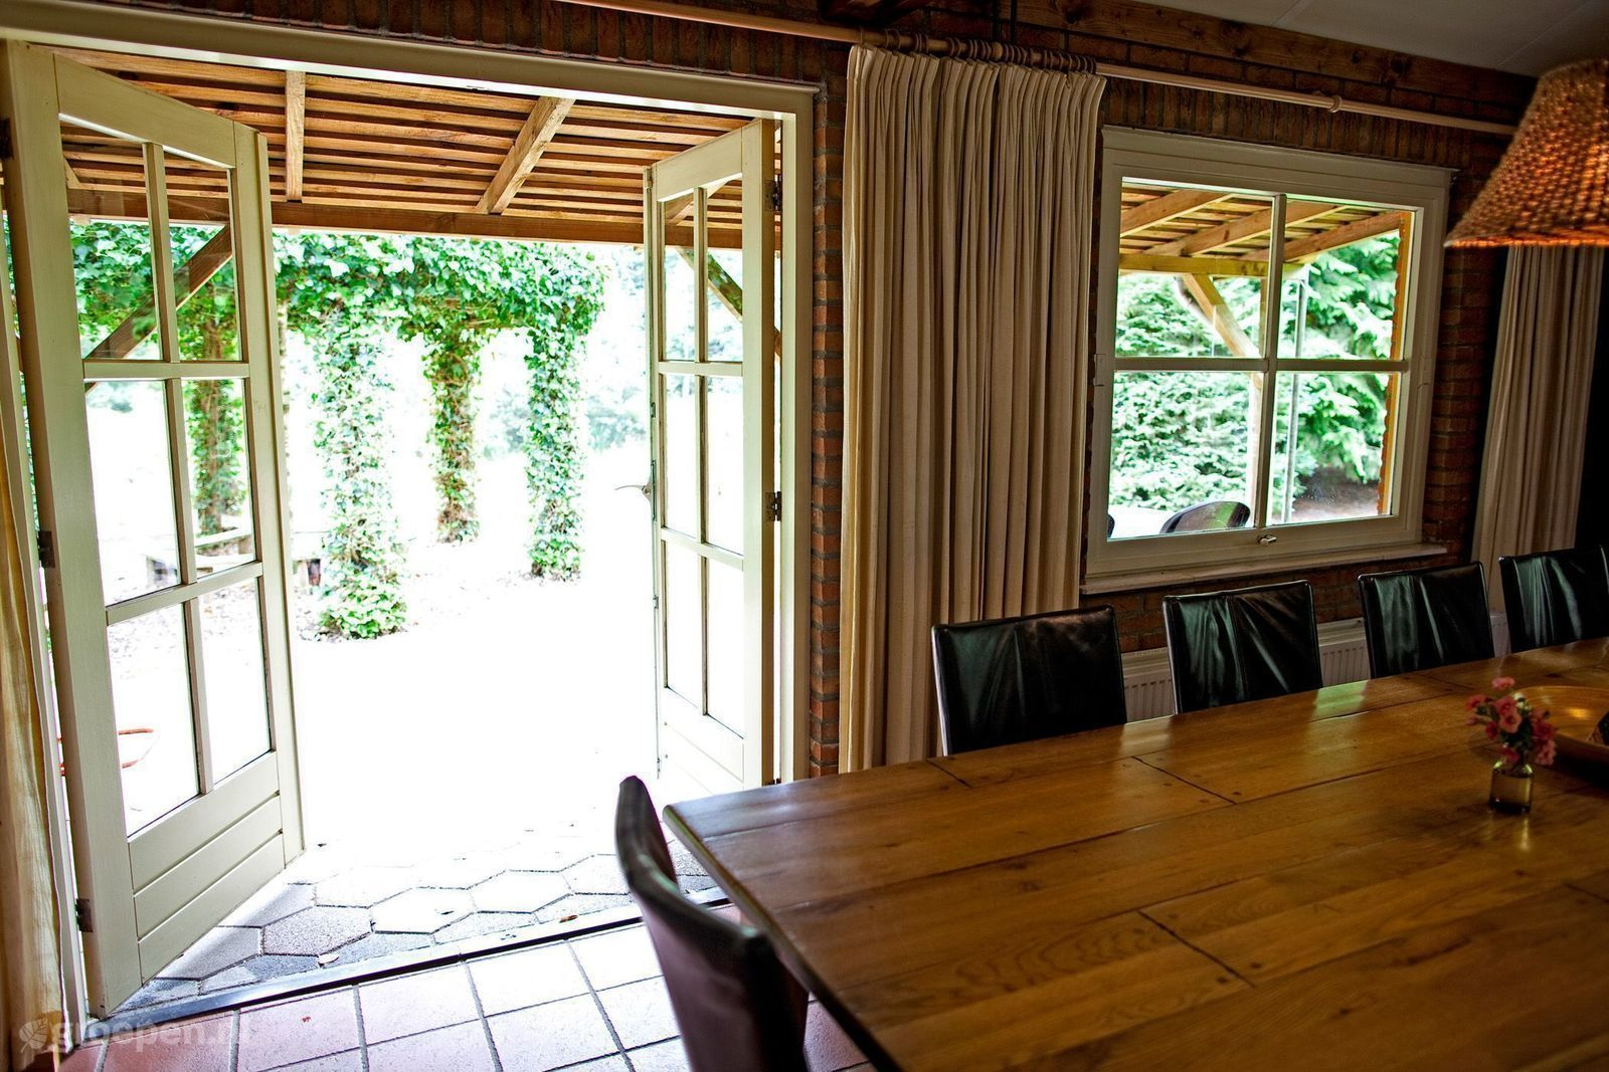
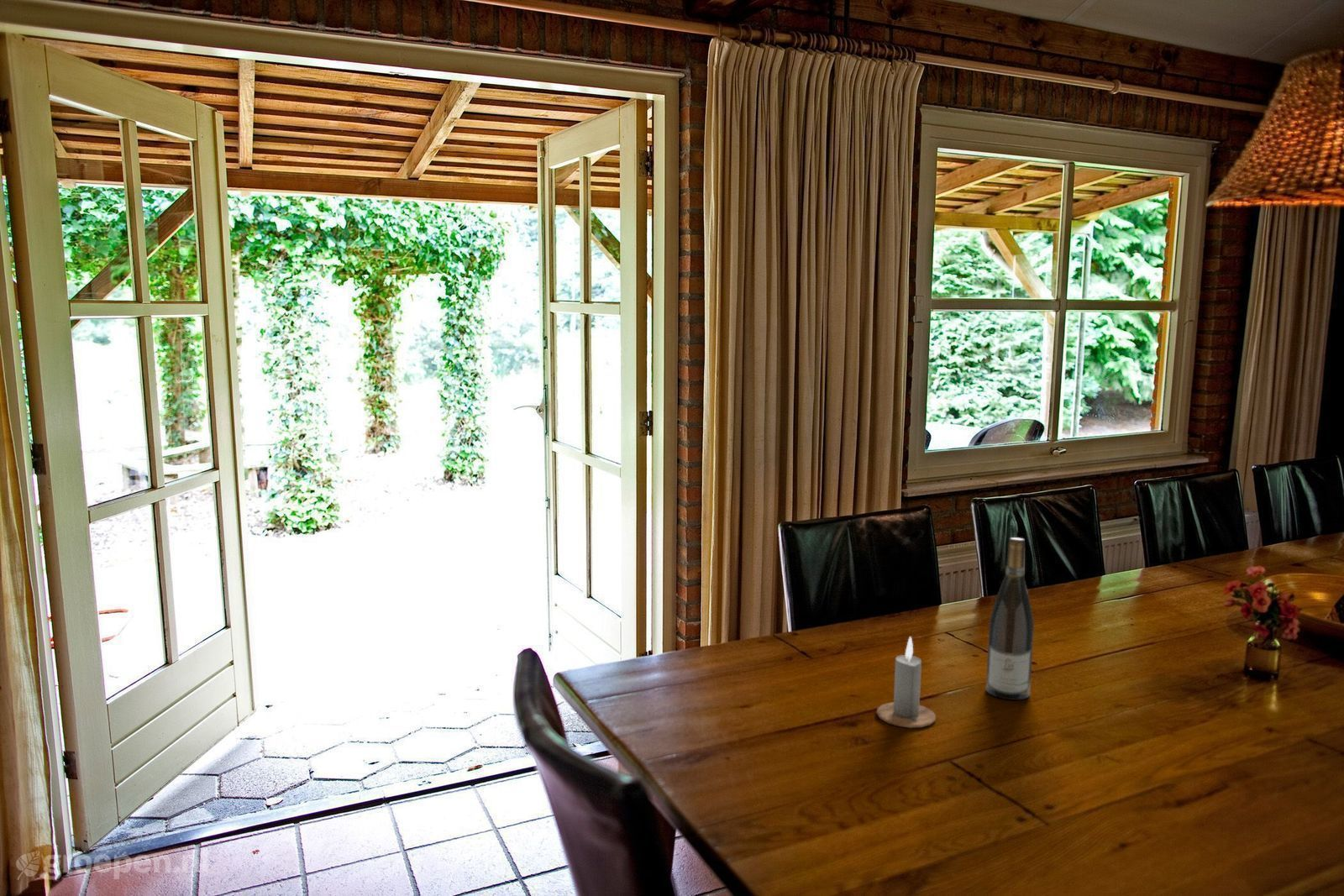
+ candle (907, 675)
+ wine bottle (1011, 616)
